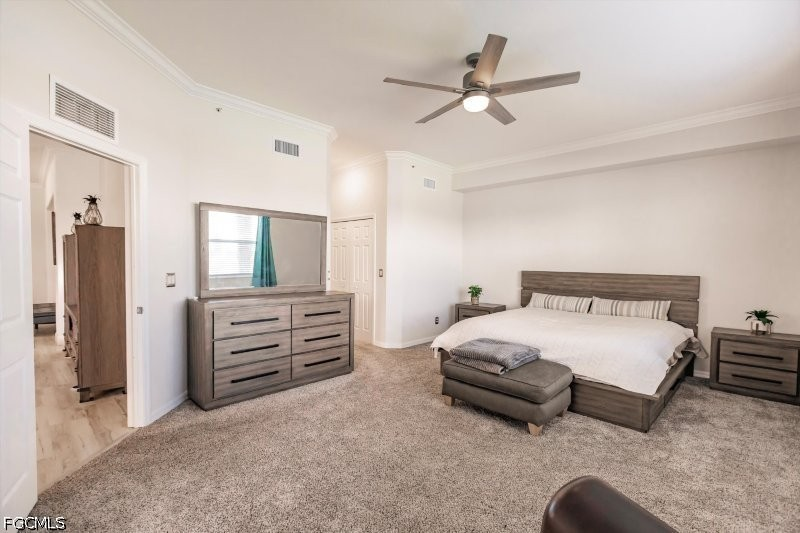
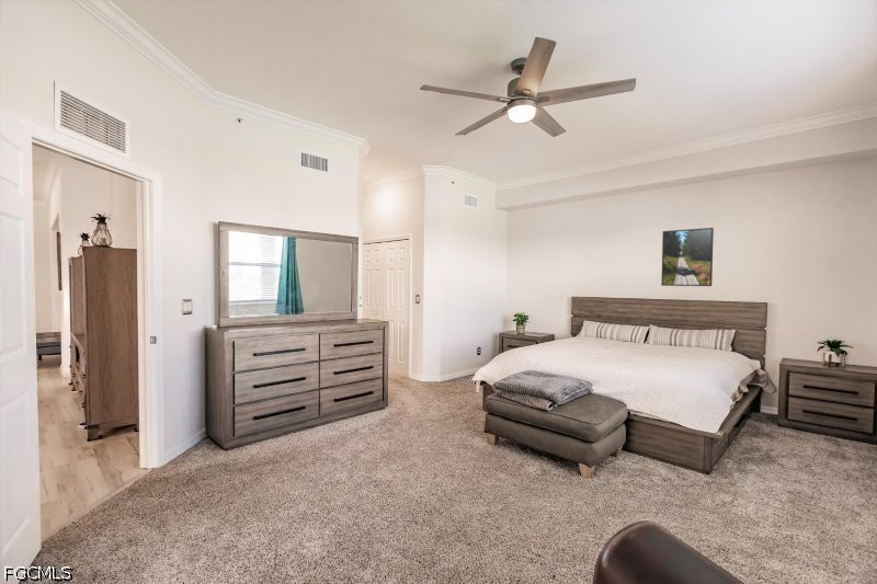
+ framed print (686, 257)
